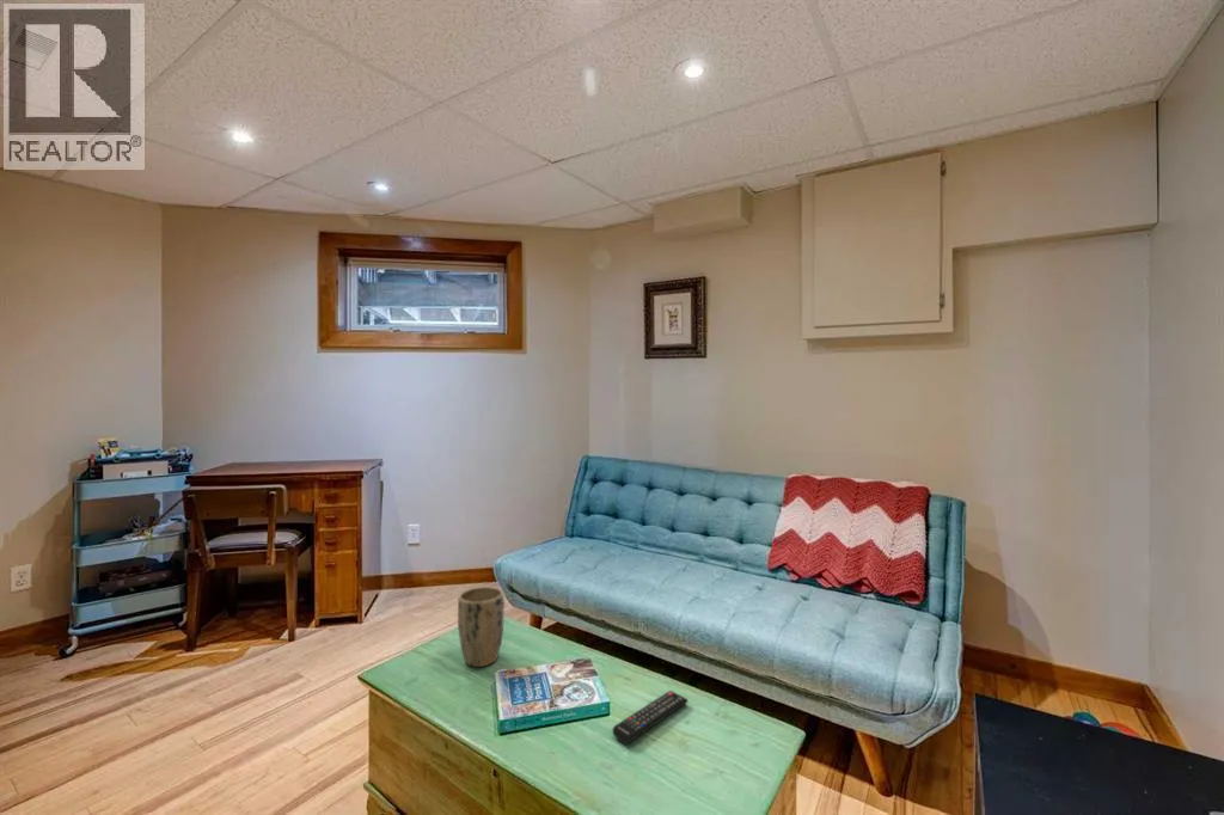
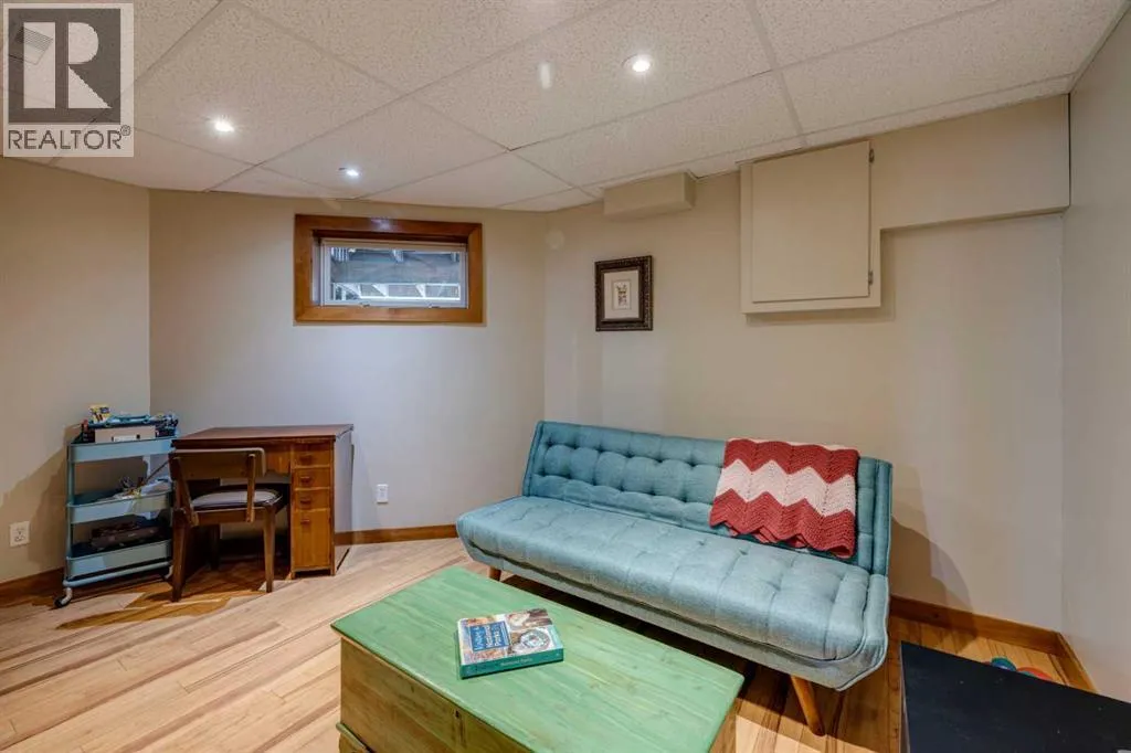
- plant pot (481, 626)
- remote control (651, 715)
